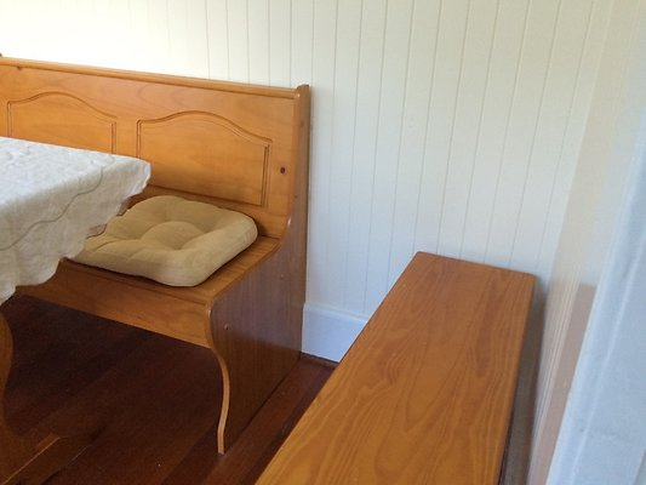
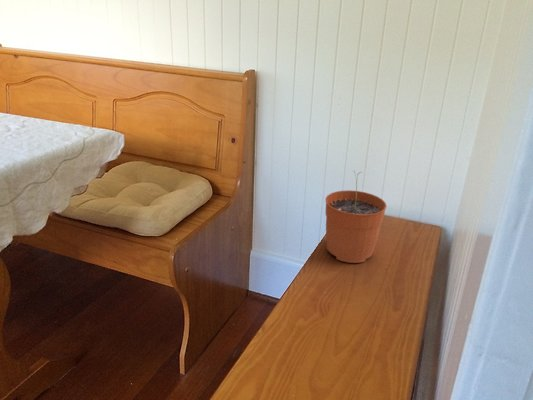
+ plant pot (354, 214)
